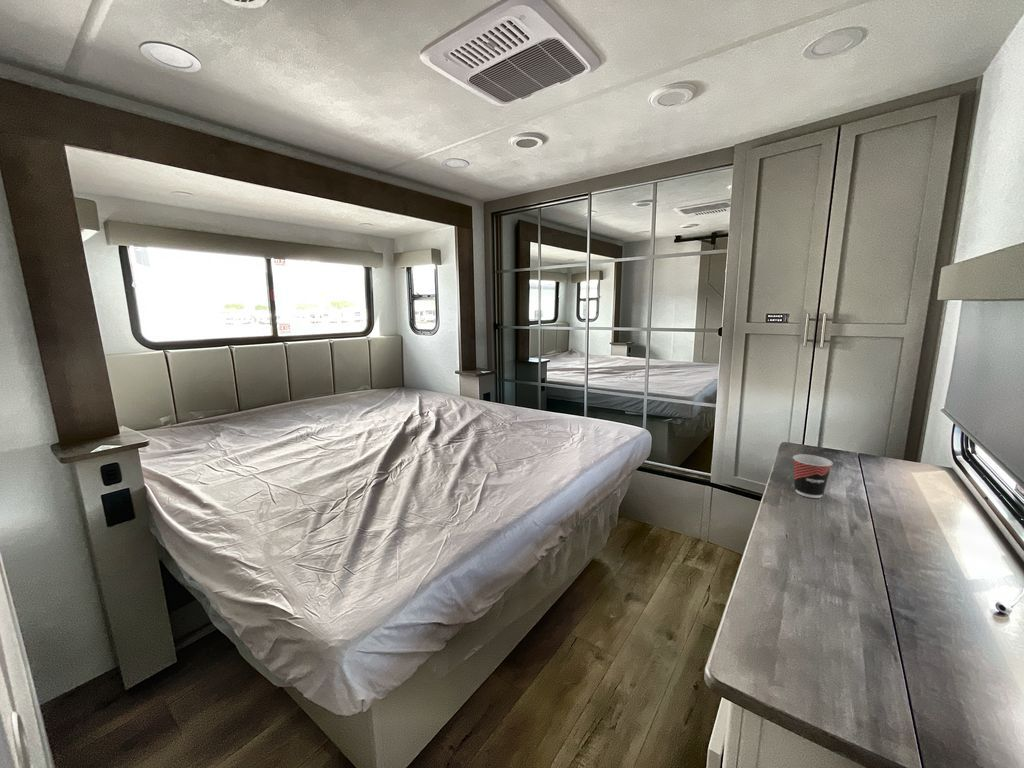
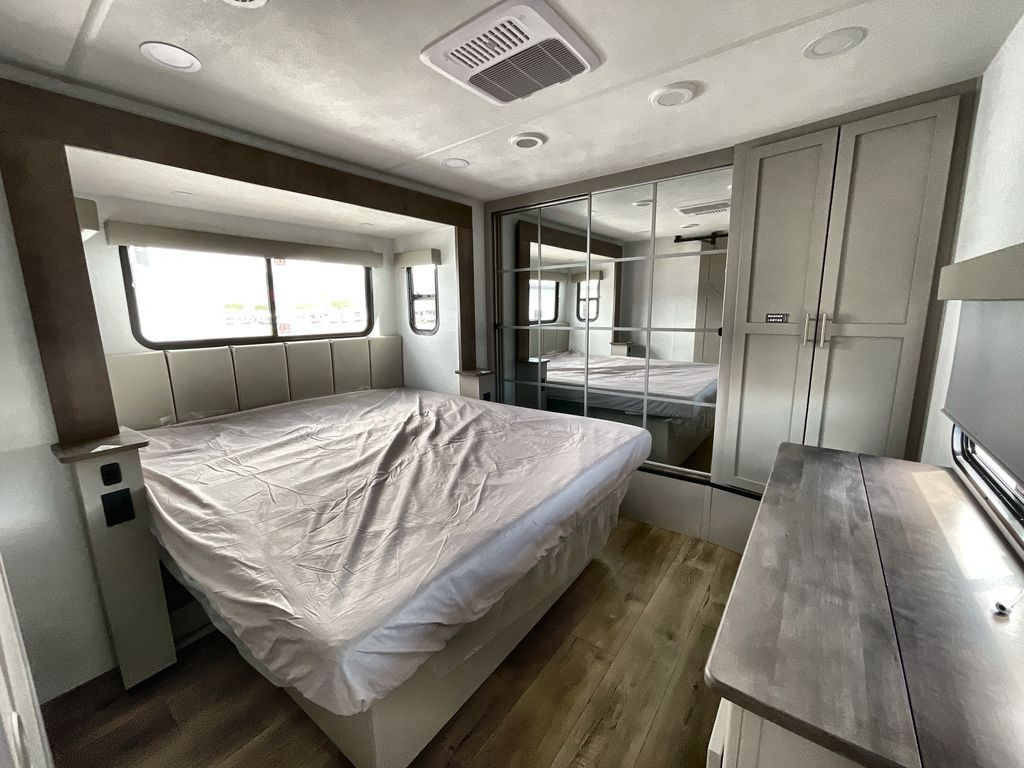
- cup (810, 476)
